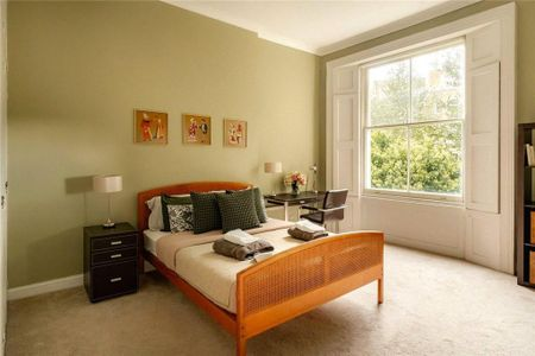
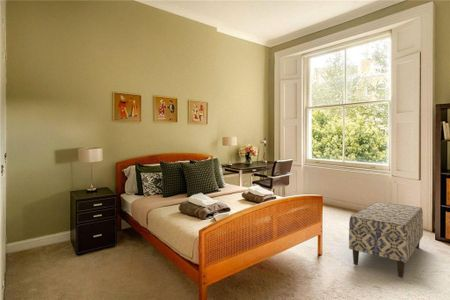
+ bench (388, 233)
